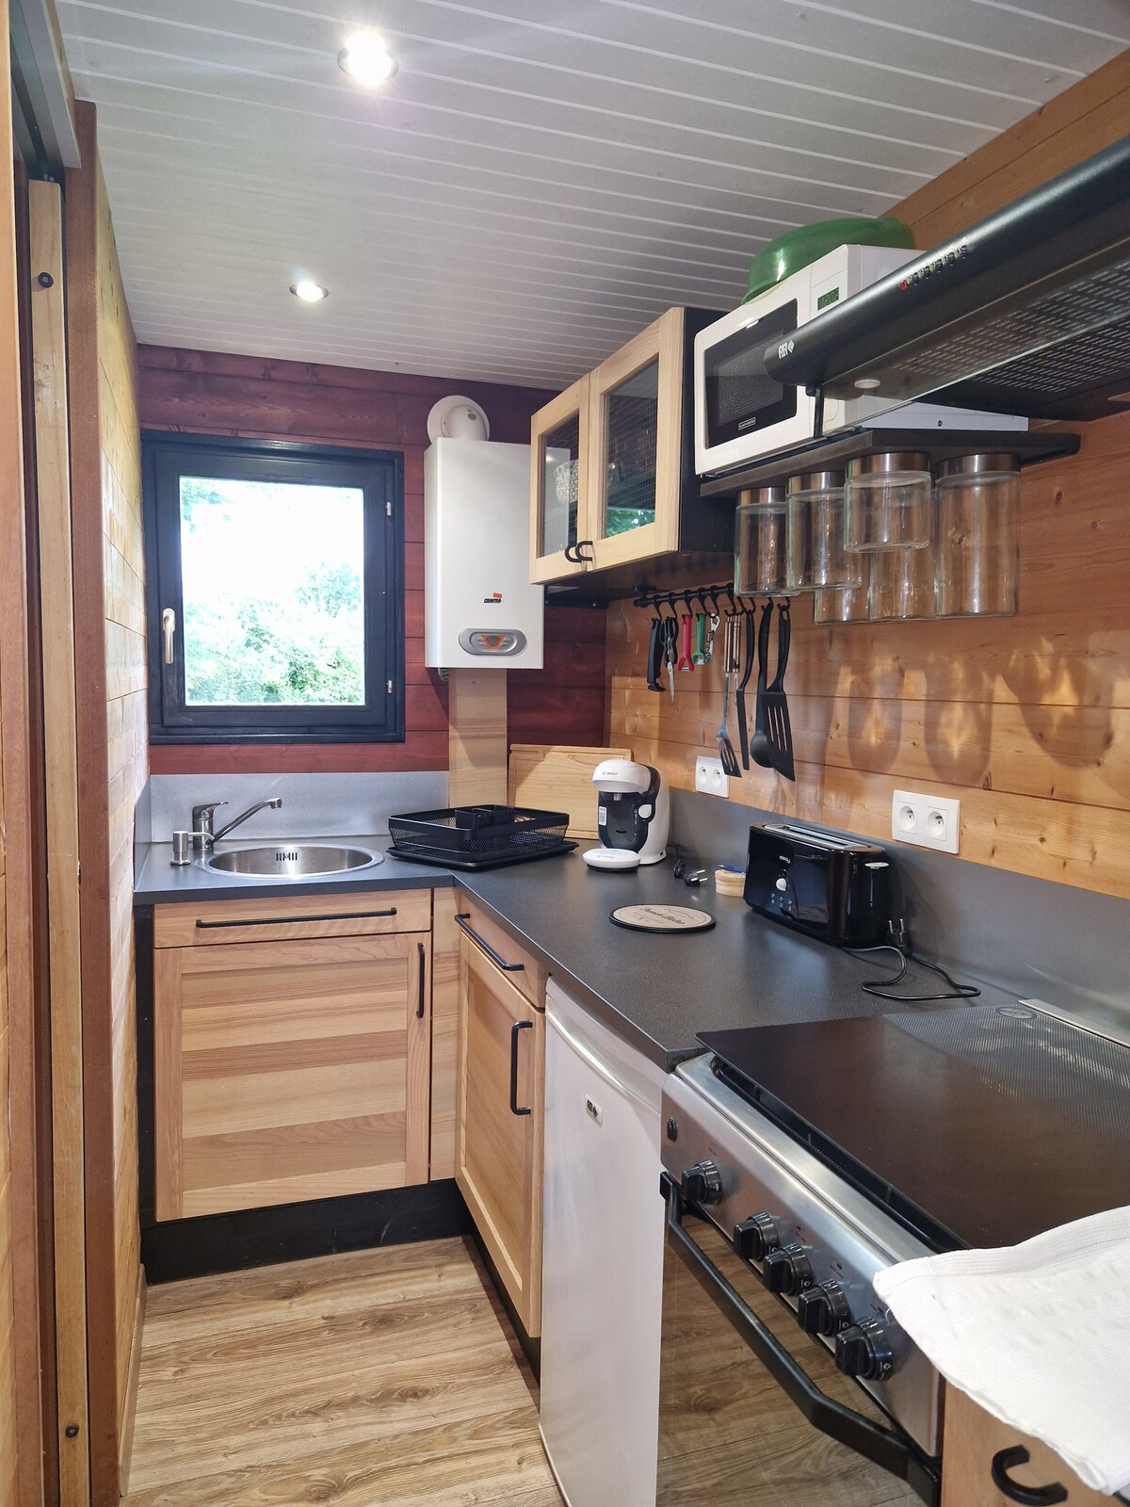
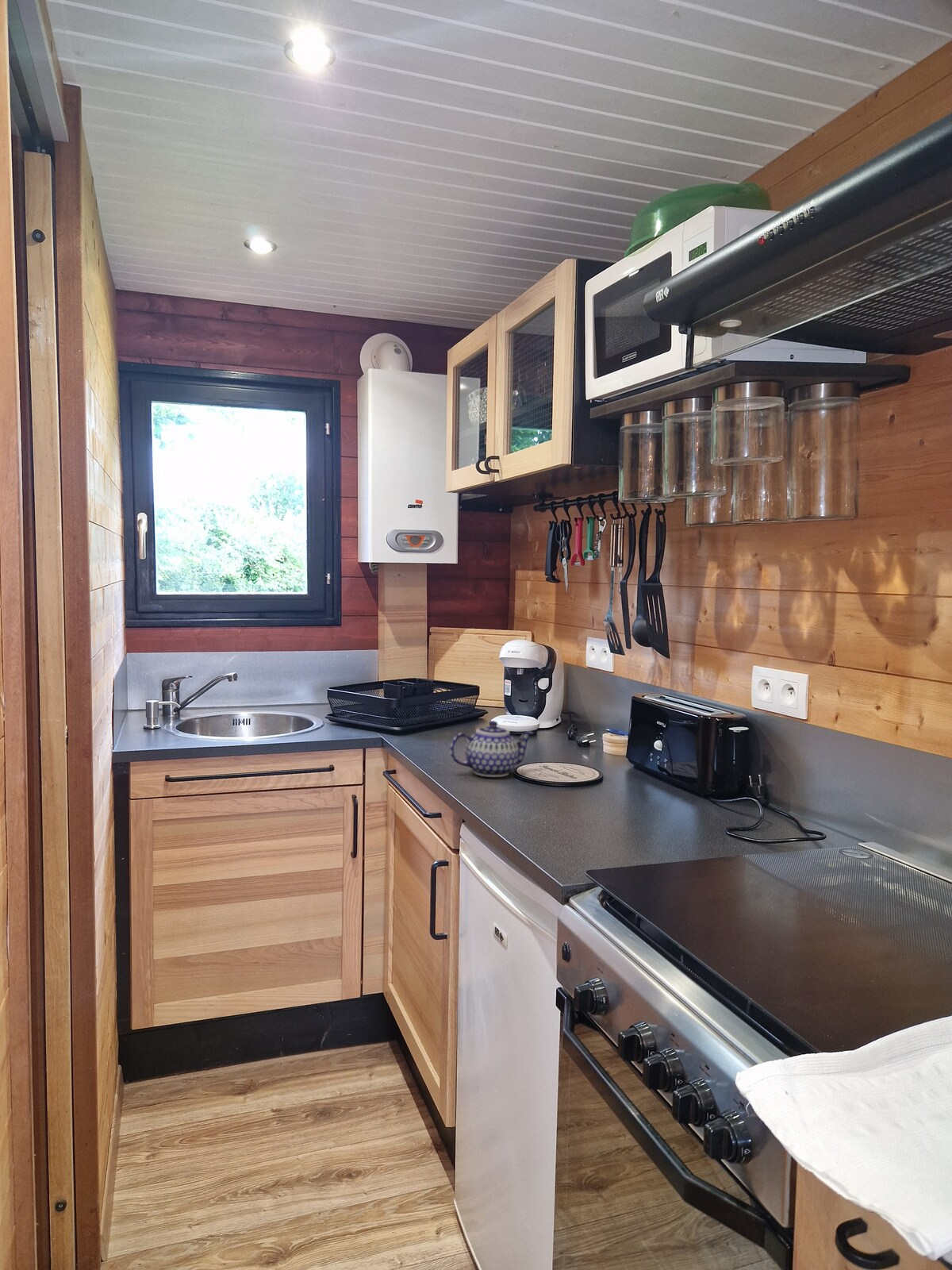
+ teapot (492, 747)
